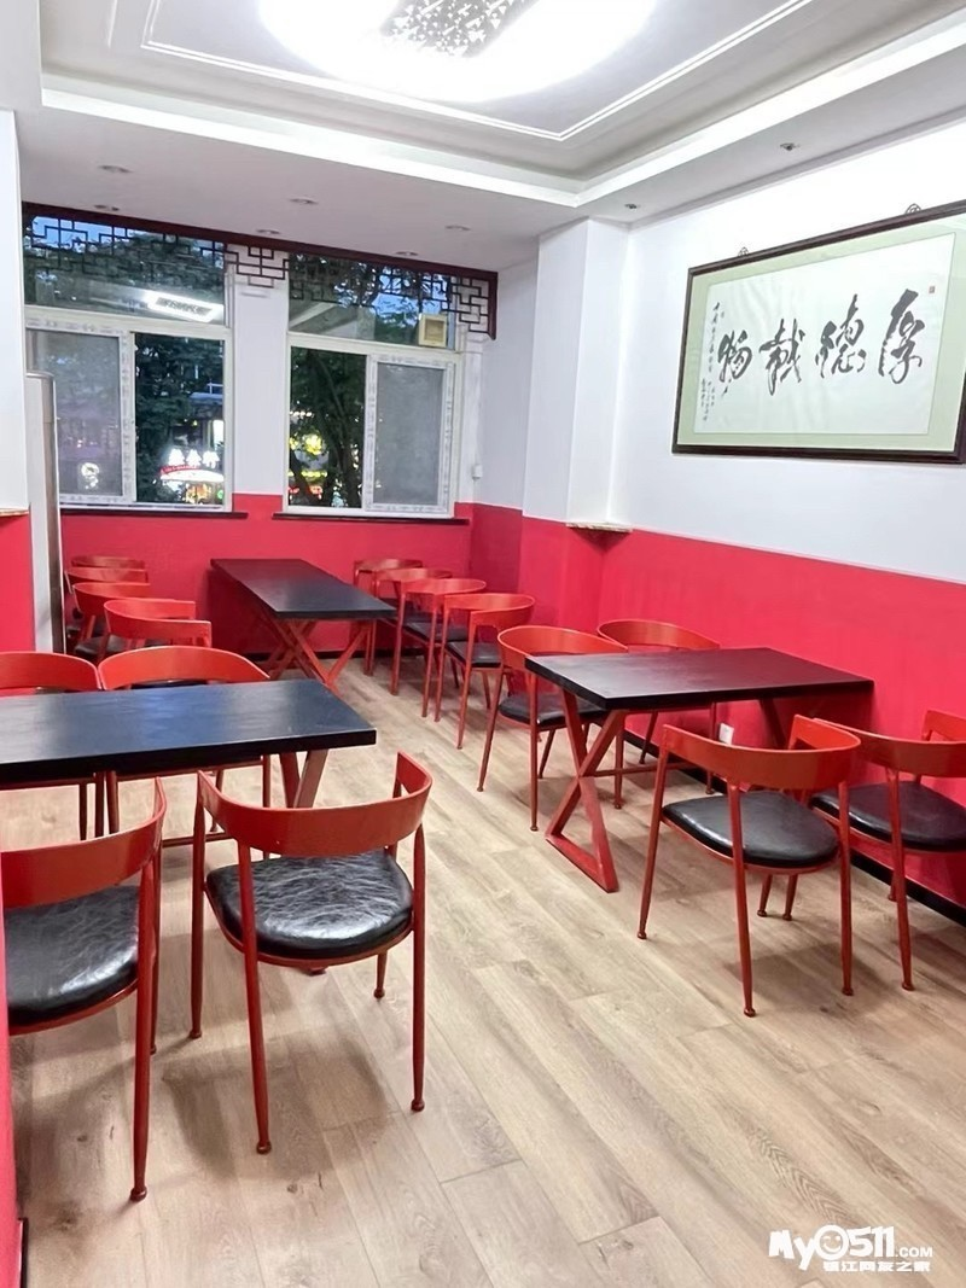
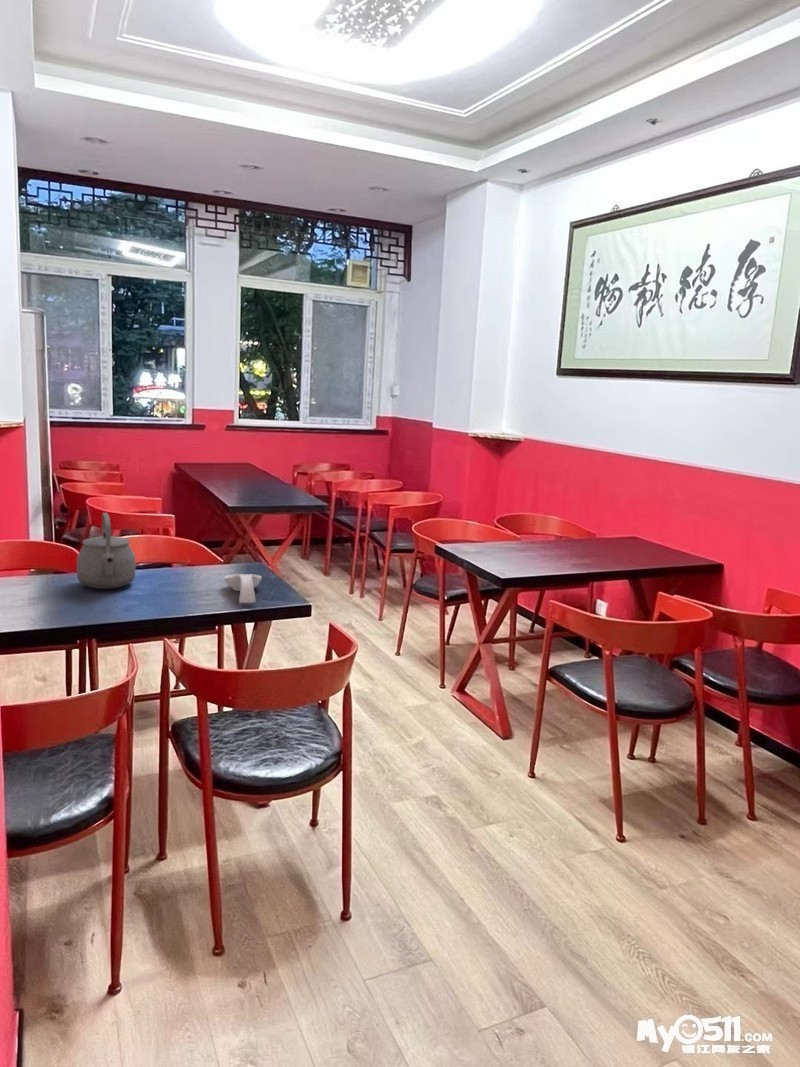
+ spoon rest (244, 582)
+ tea kettle (106, 552)
